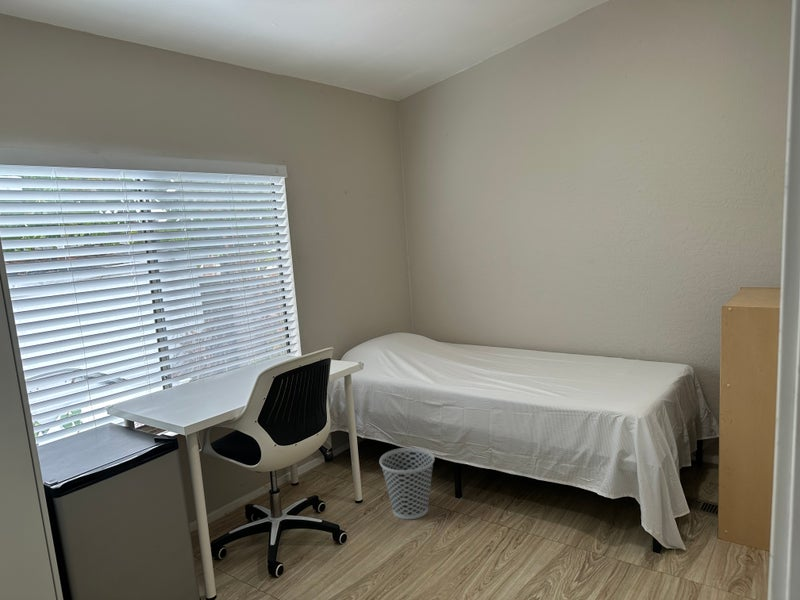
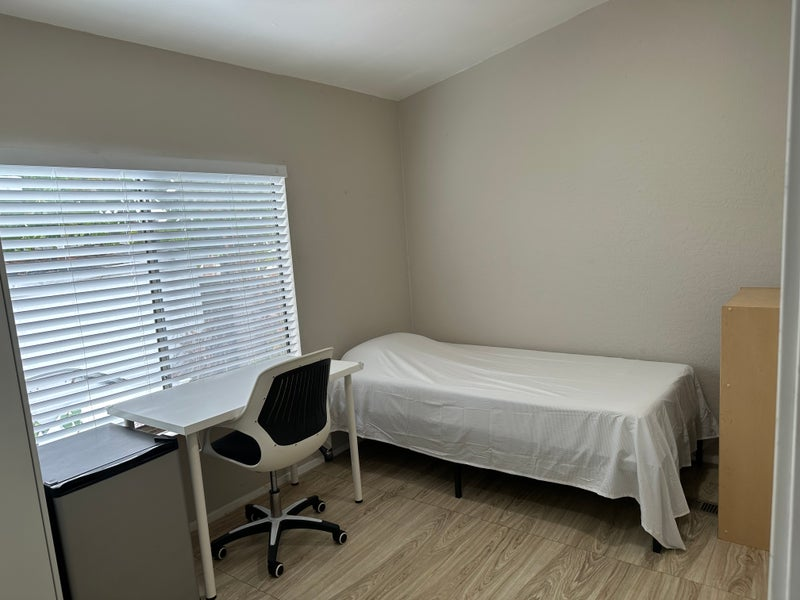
- wastebasket (408, 484)
